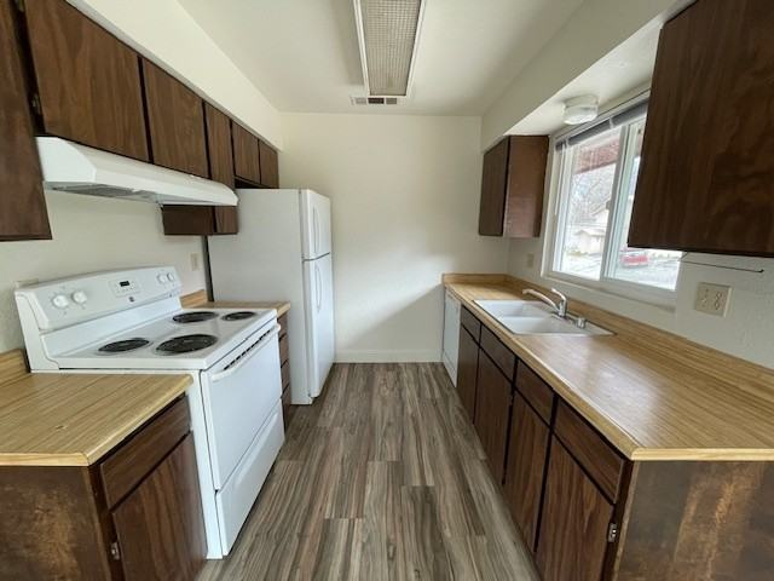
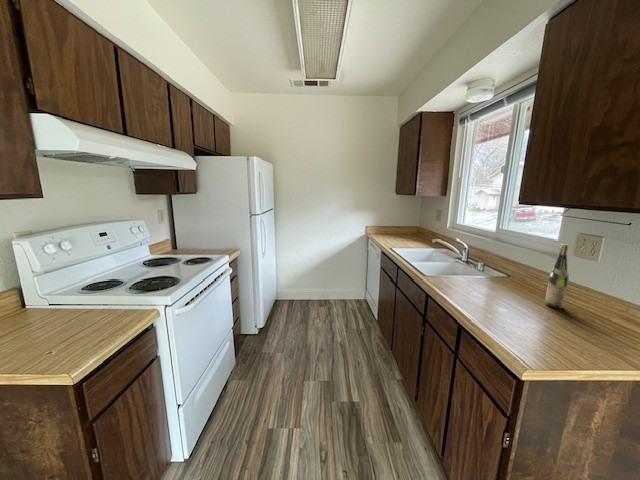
+ wine bottle (559, 275)
